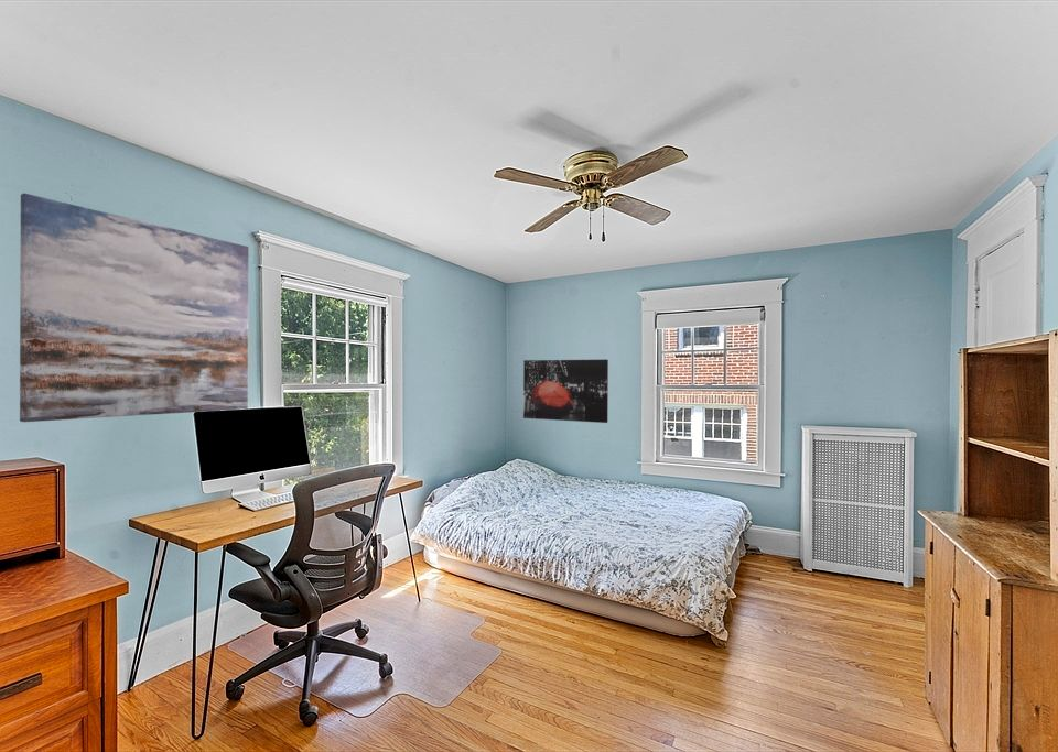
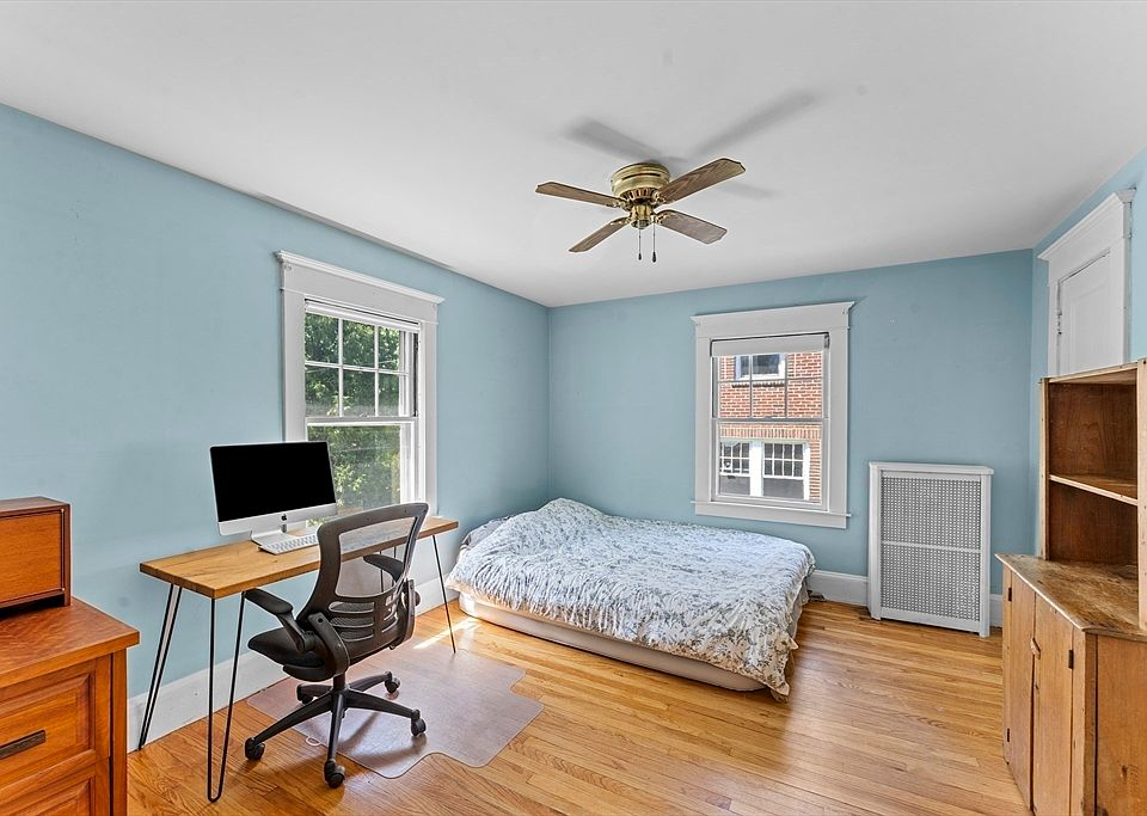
- wall art (563, 390)
- wall art (153, 319)
